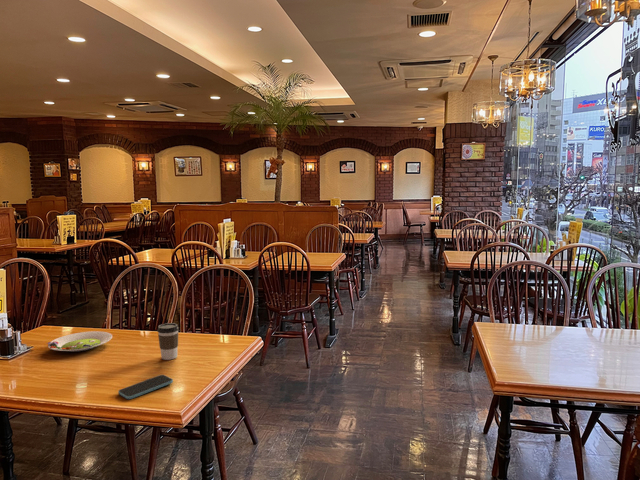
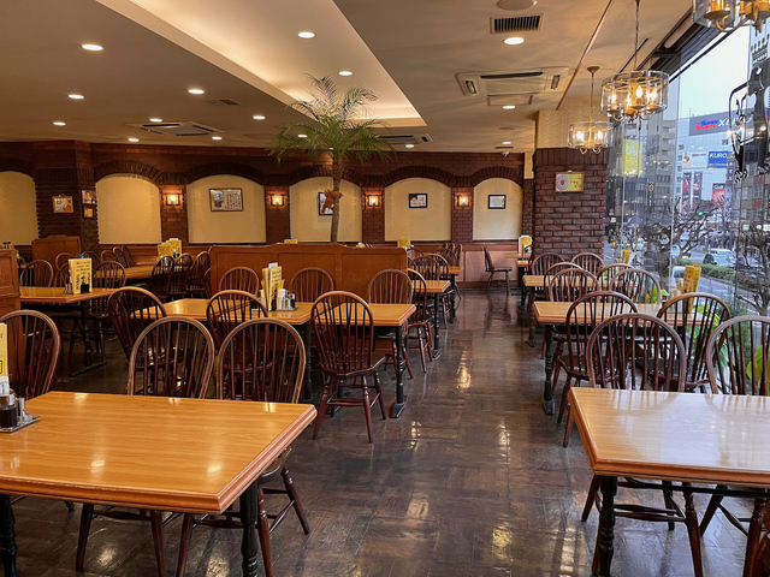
- coffee cup (168, 341)
- salad plate (81, 341)
- smartphone (146, 386)
